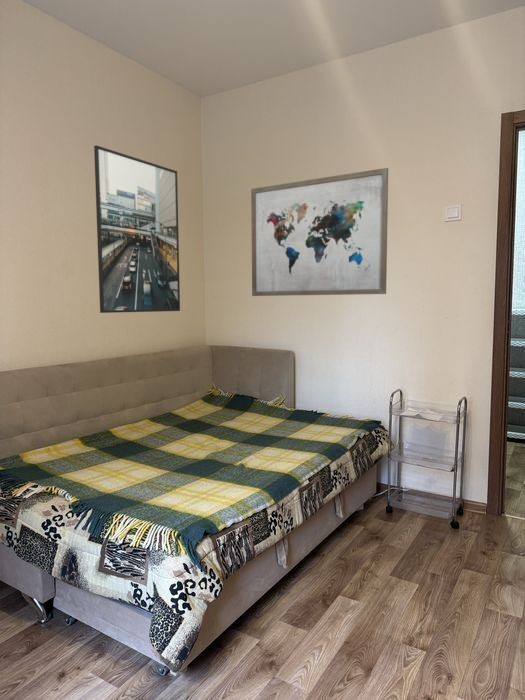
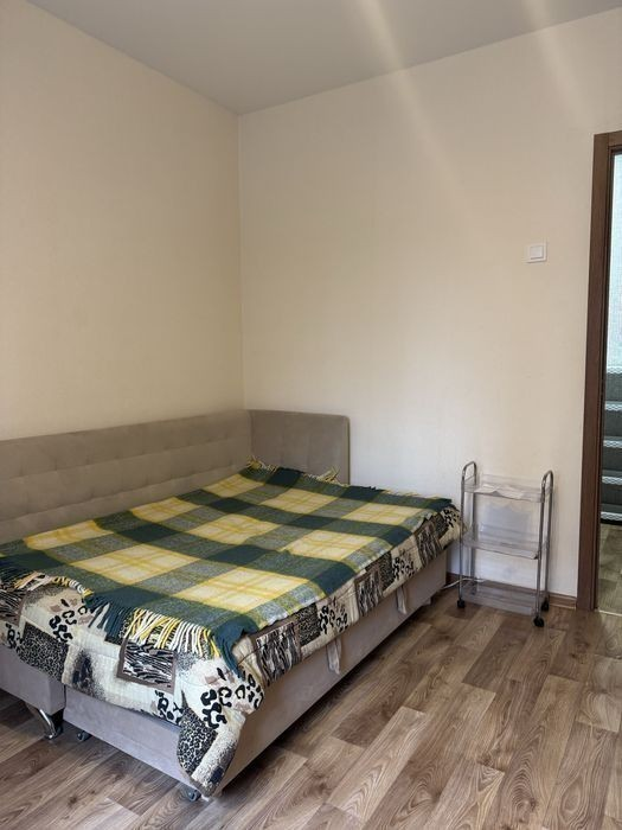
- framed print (141, 236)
- wall art (314, 237)
